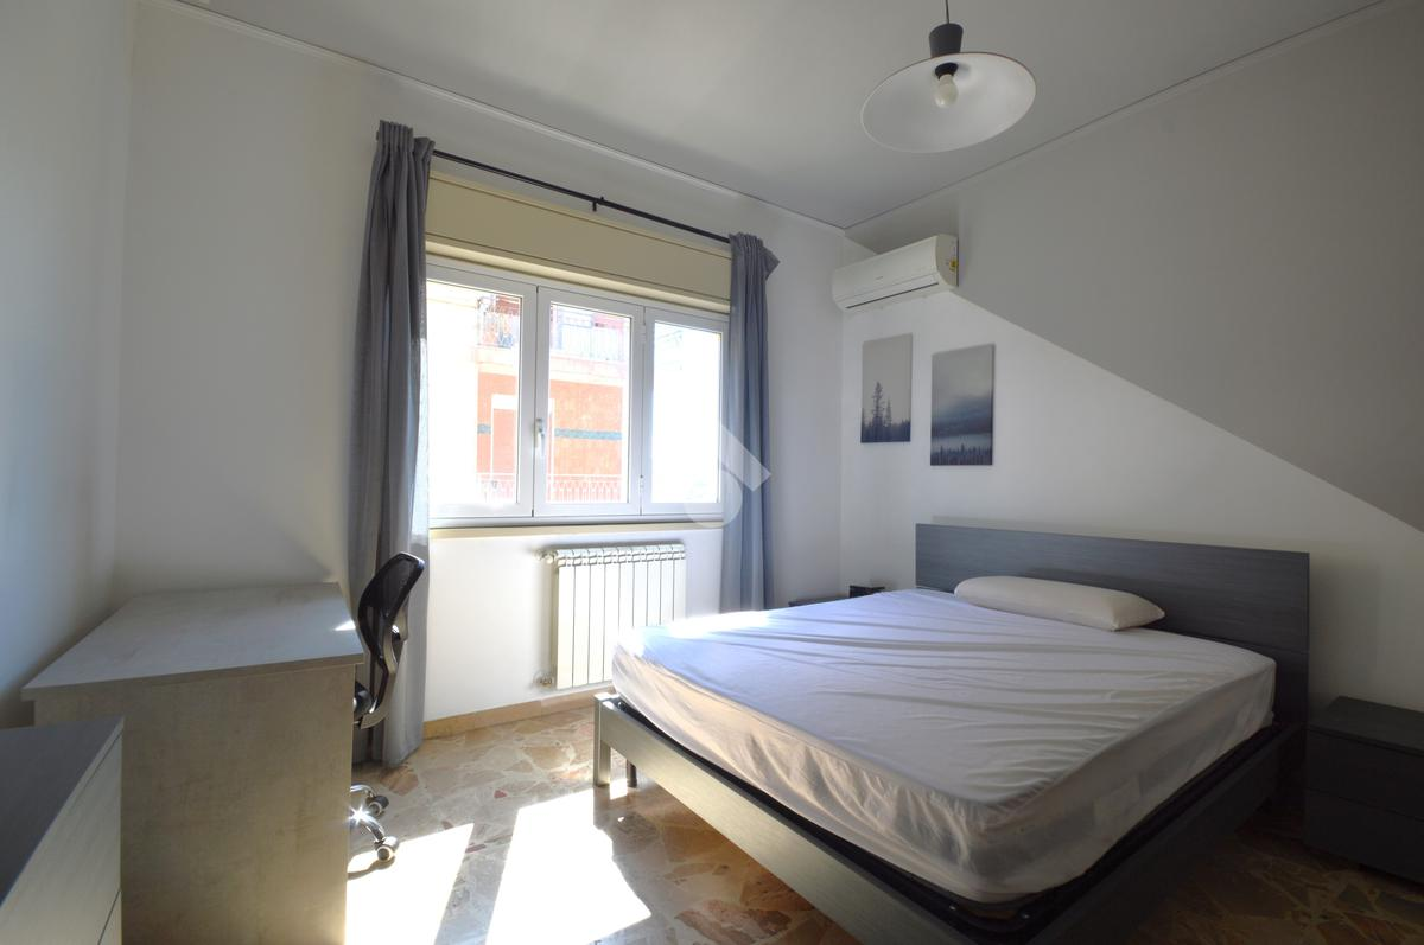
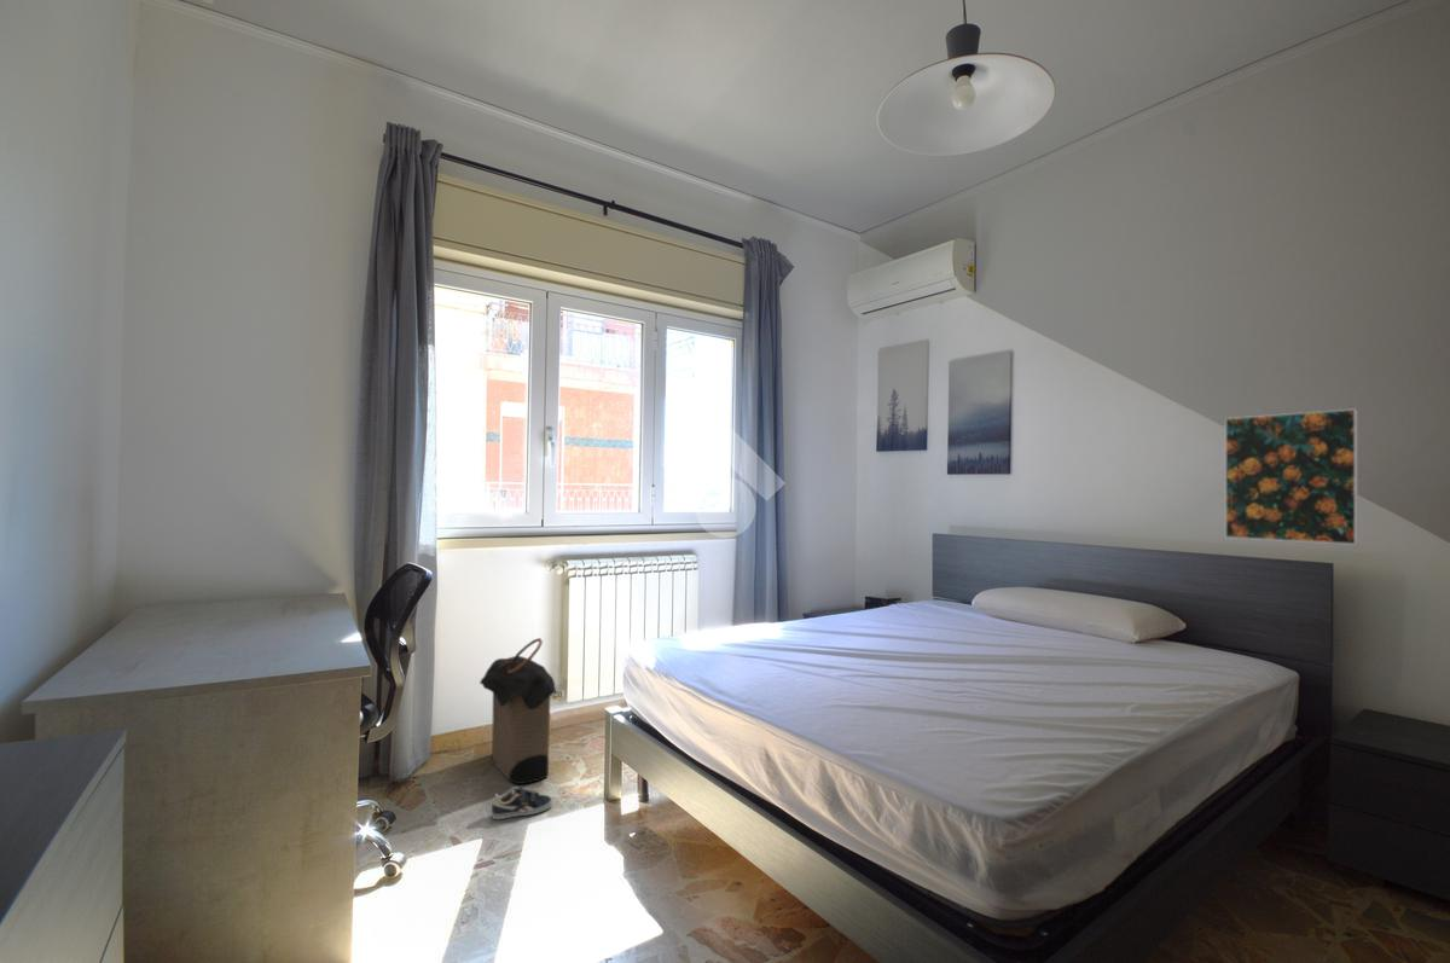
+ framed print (1287, 477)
+ sneaker (522, 800)
+ laundry hamper (517, 701)
